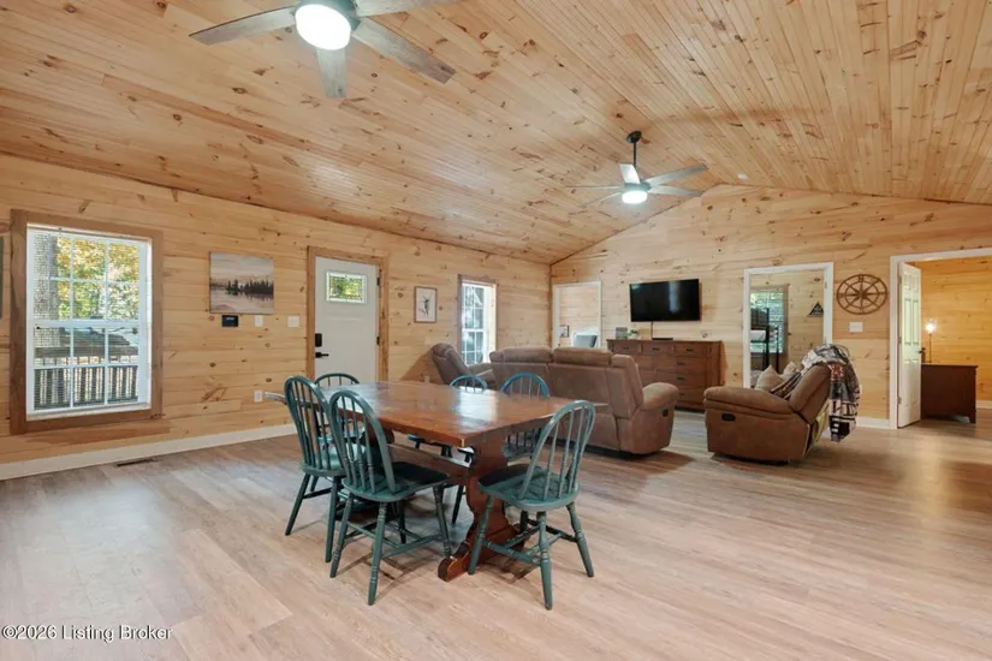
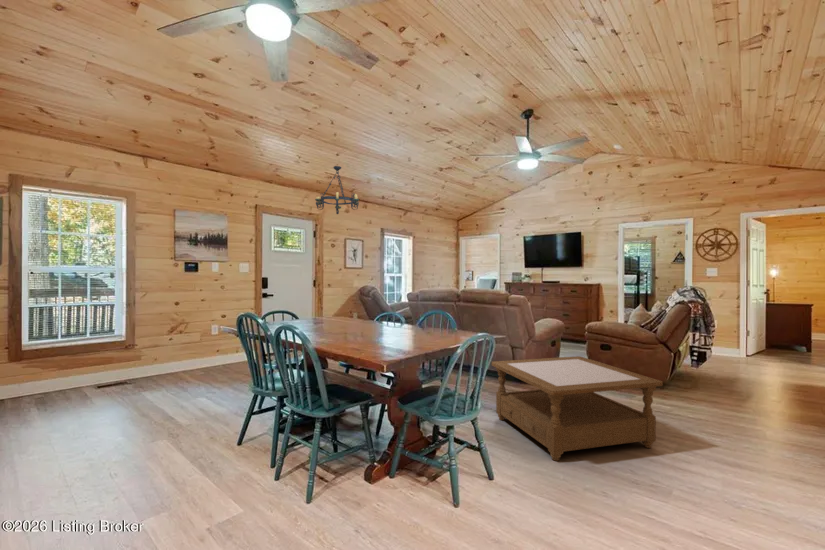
+ chandelier (337, 192)
+ coffee table (568, 401)
